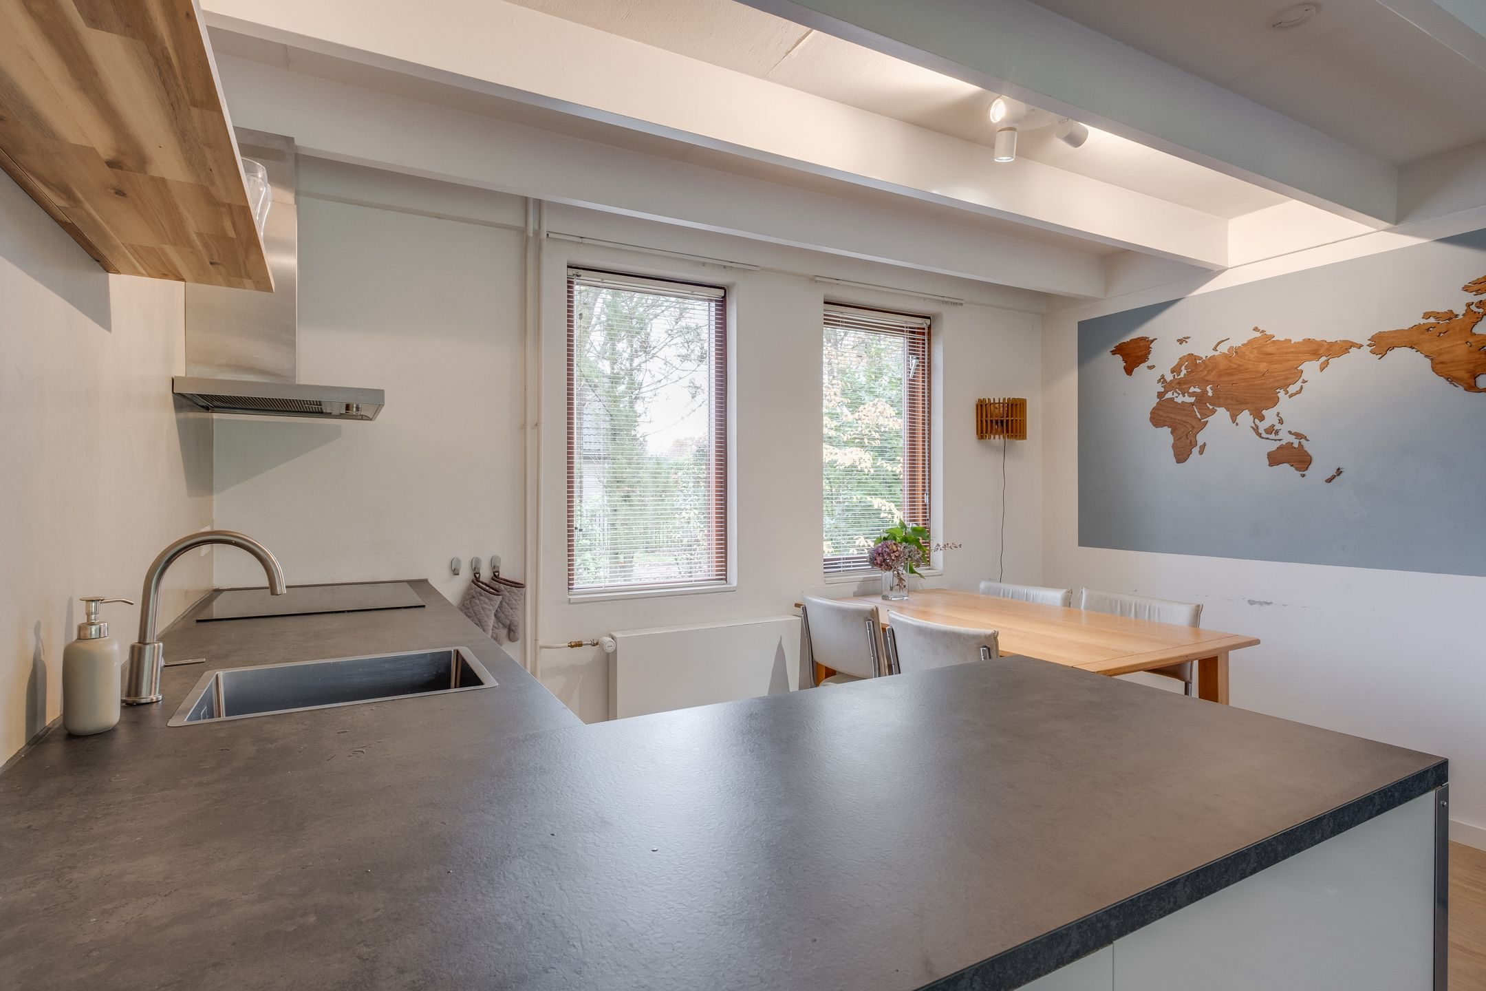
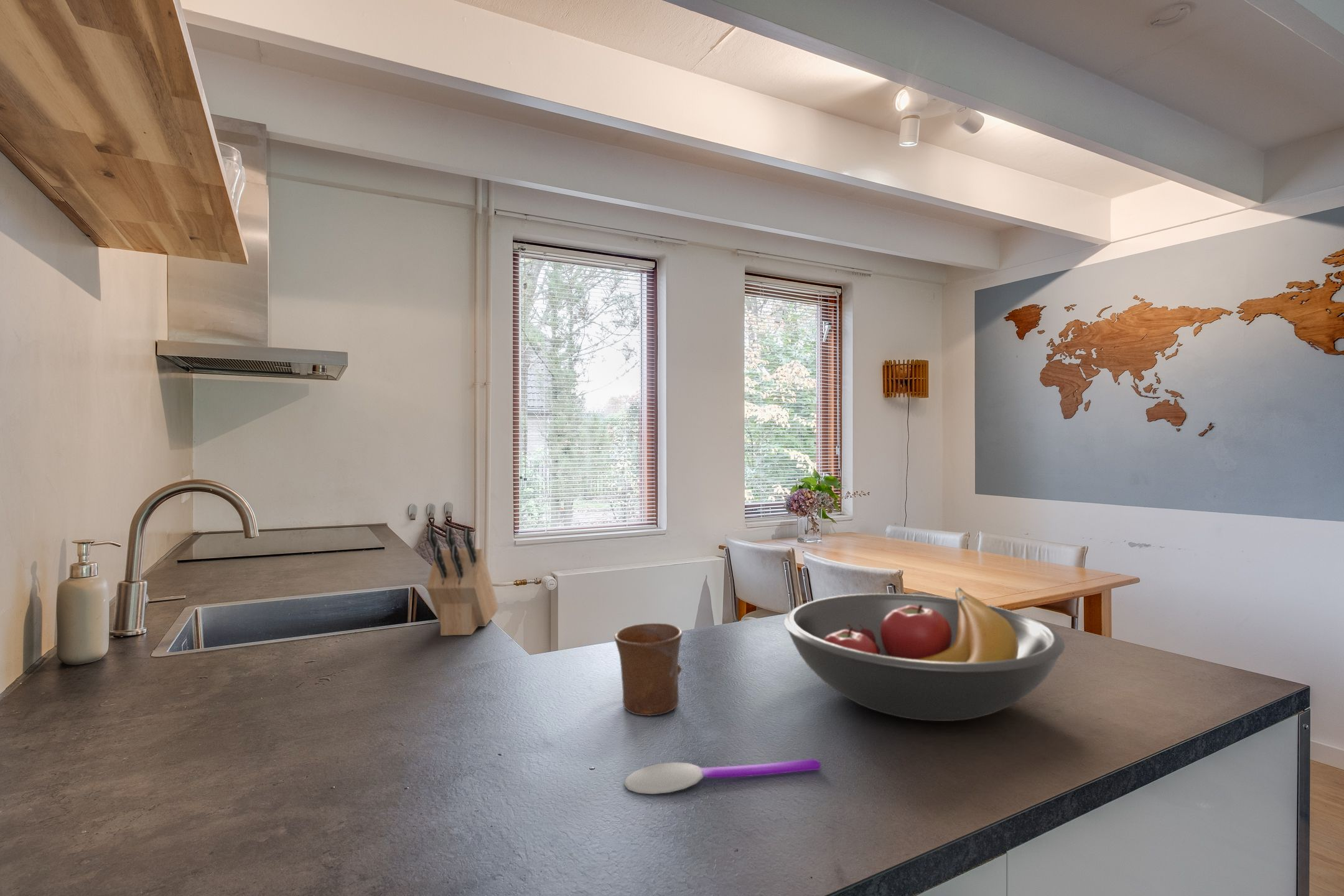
+ spoon (724, 770)
+ mug (648, 665)
+ knife block (463, 573)
+ fruit bowl (915, 650)
